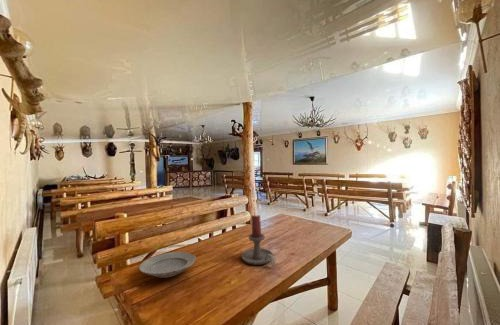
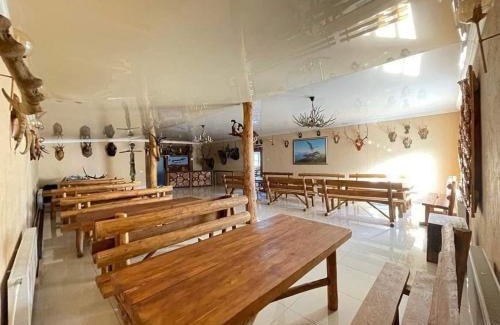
- candle holder (259, 237)
- plate (169, 266)
